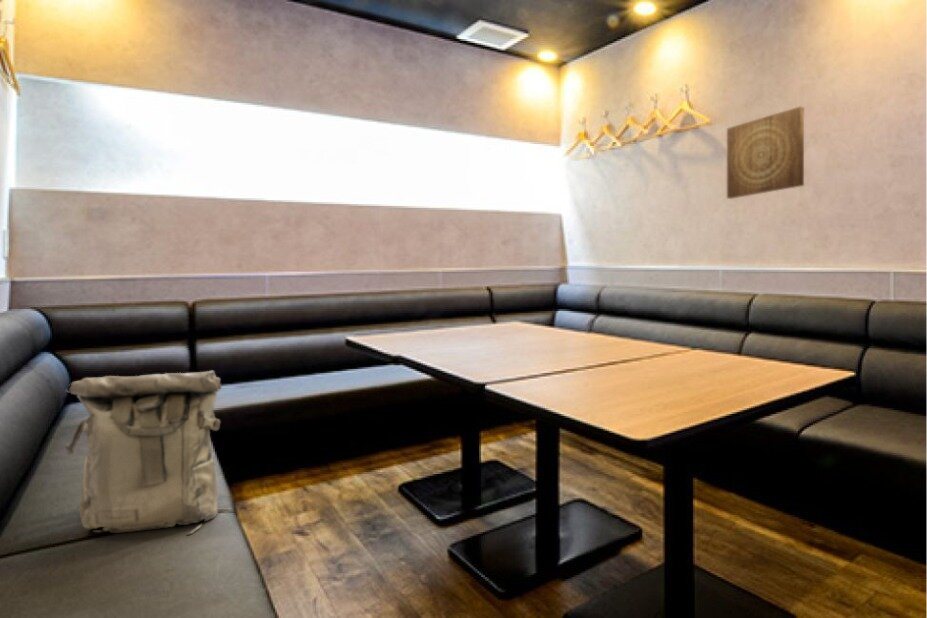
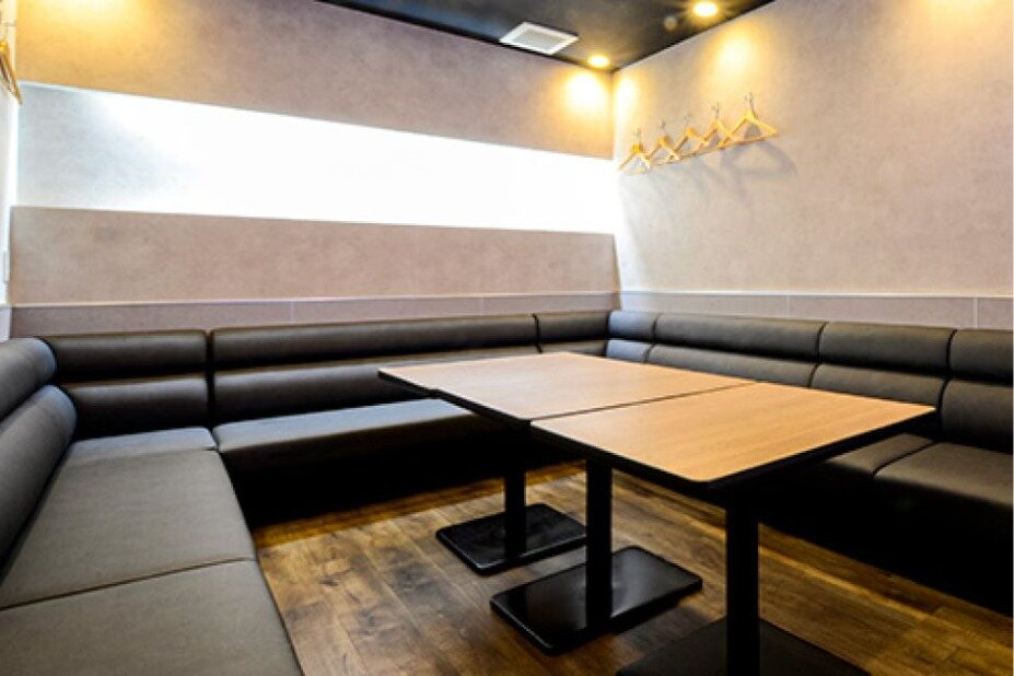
- wall art (763, 155)
- backpack (155, 439)
